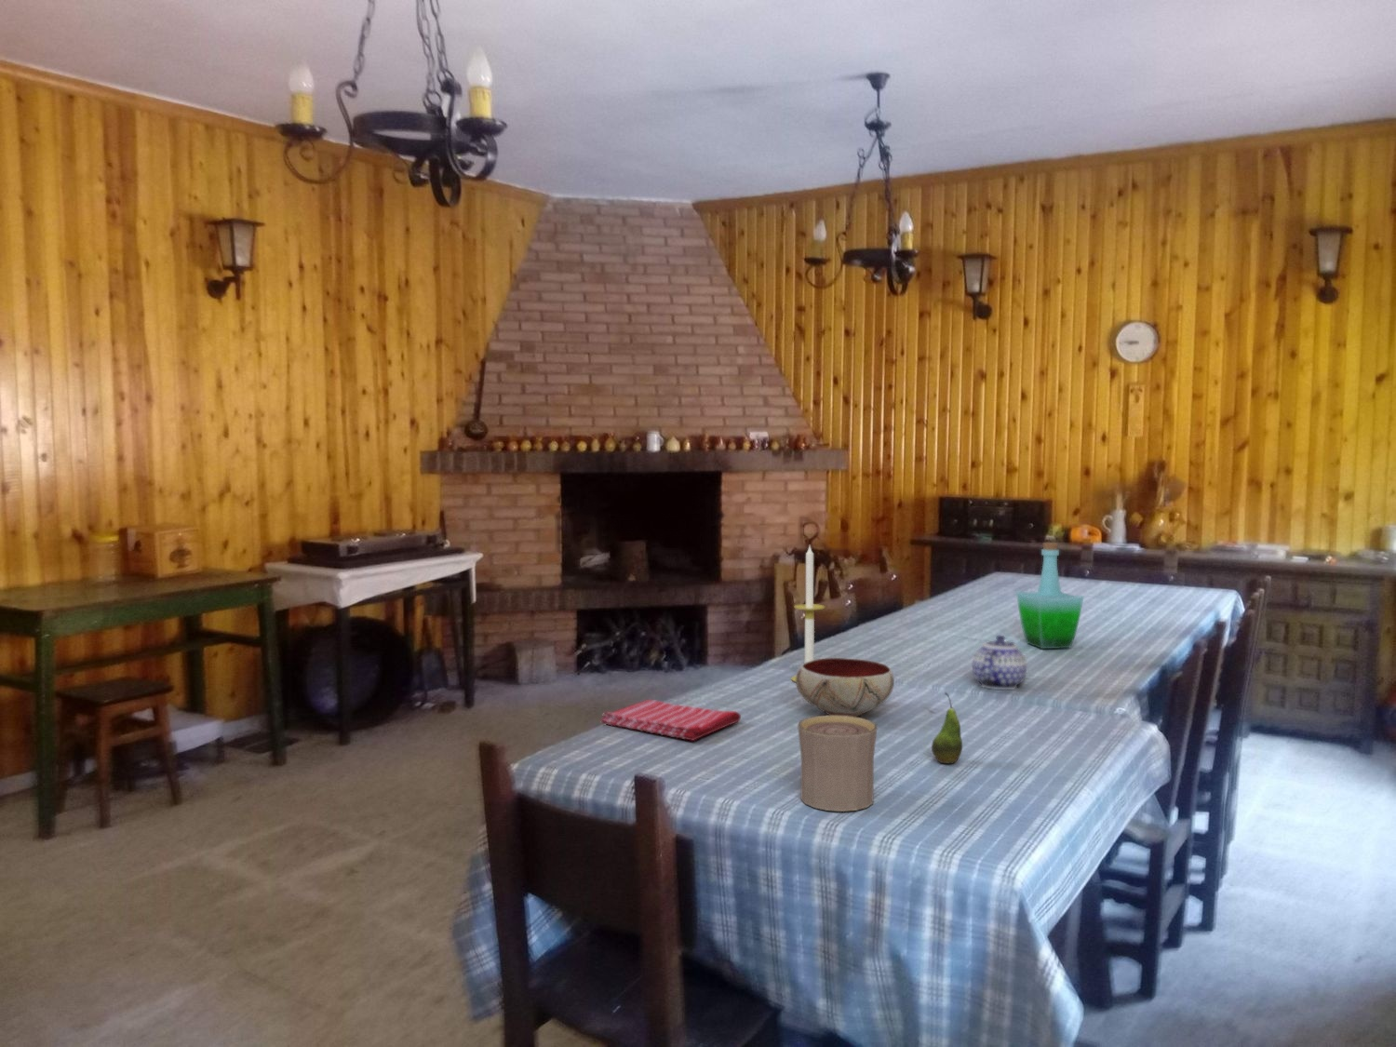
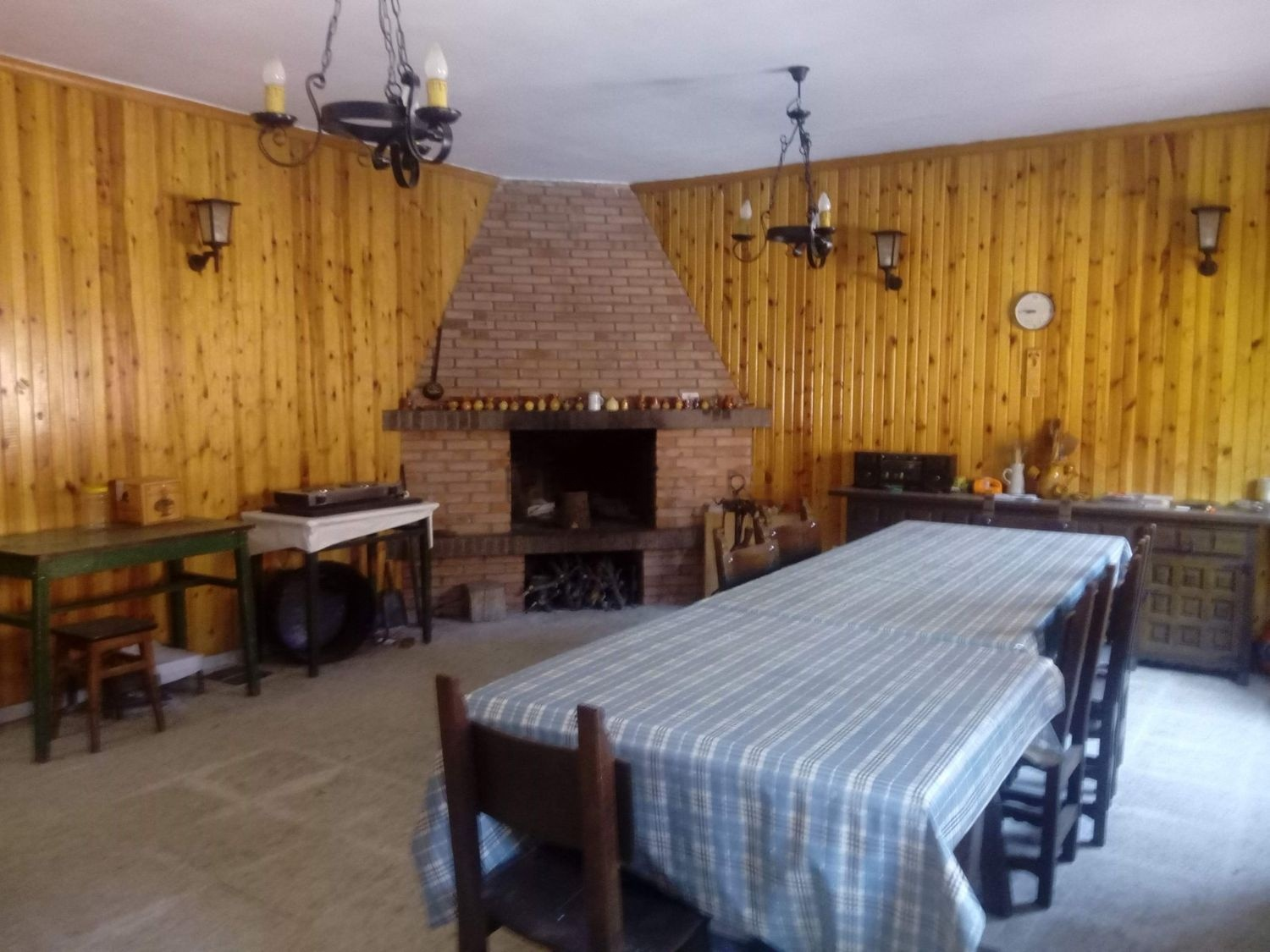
- teapot (998, 661)
- candle (809, 611)
- fruit (946, 729)
- cup (837, 761)
- dish towel (671, 717)
- bowl (844, 690)
- bottle (1049, 594)
